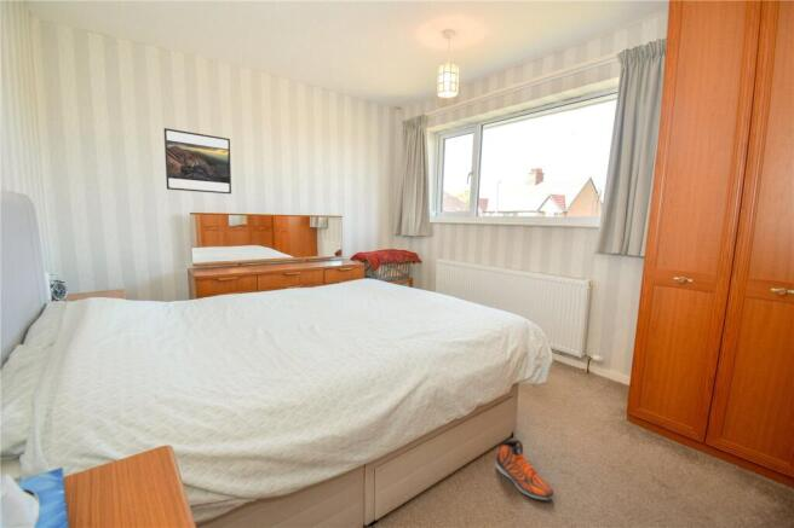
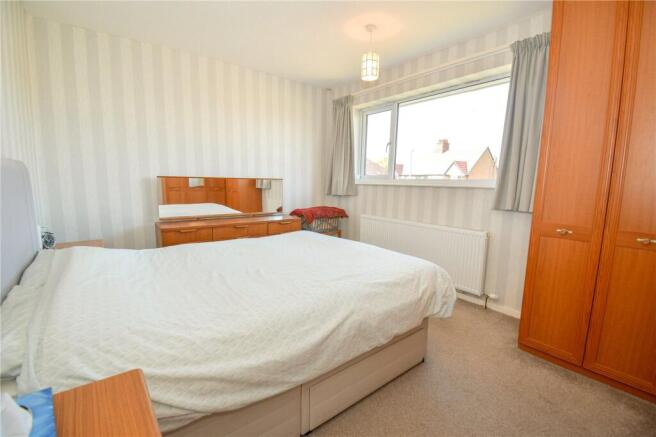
- sneaker (522, 465)
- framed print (198, 162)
